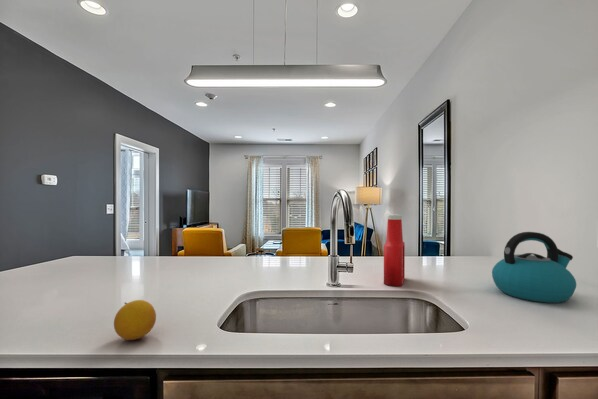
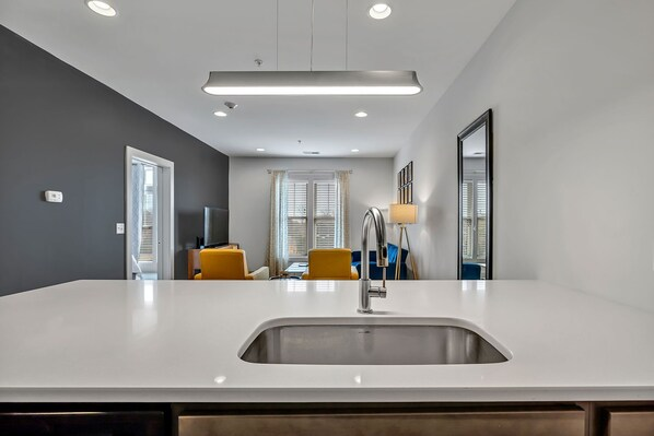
- soap bottle (394, 247)
- kettle (535, 262)
- fruit (135, 319)
